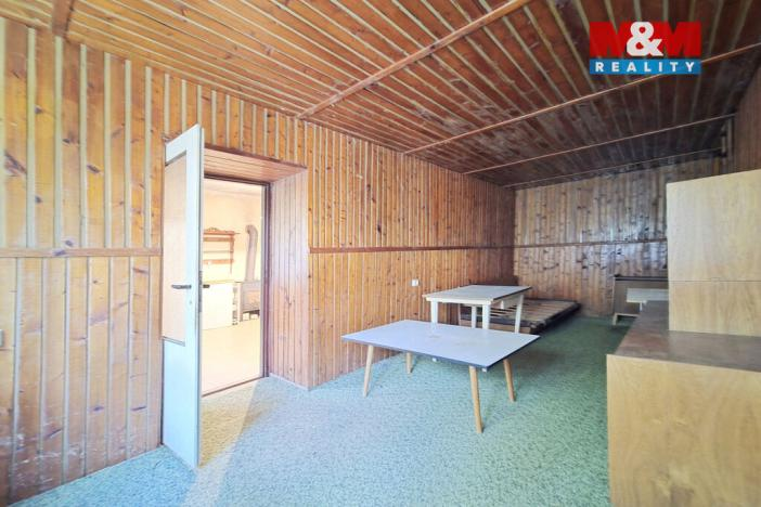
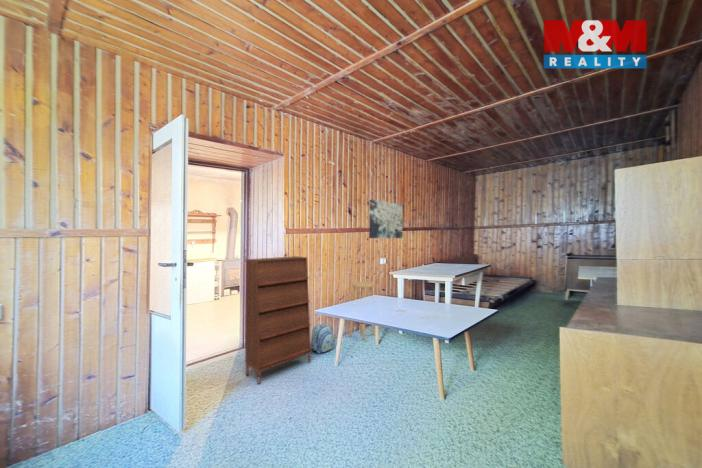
+ stool (362, 297)
+ shoe cabinet (280, 313)
+ backpack (323, 337)
+ wall art (387, 220)
